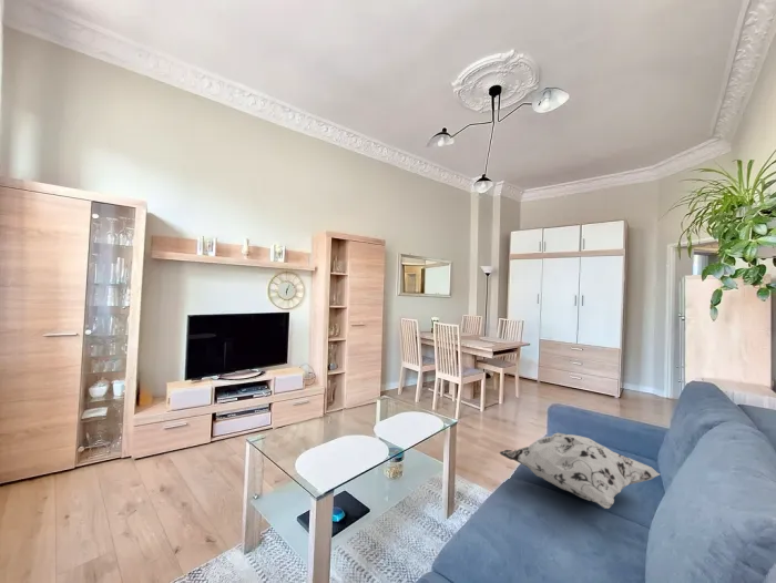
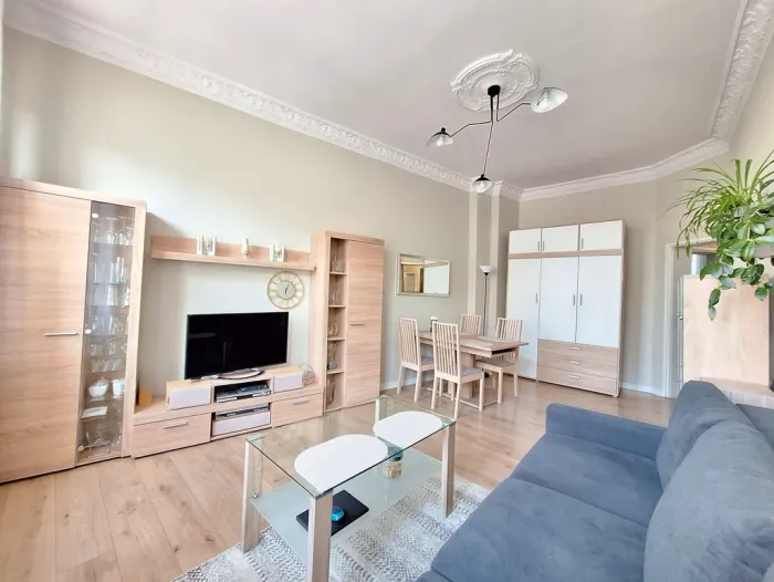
- decorative pillow (575, 463)
